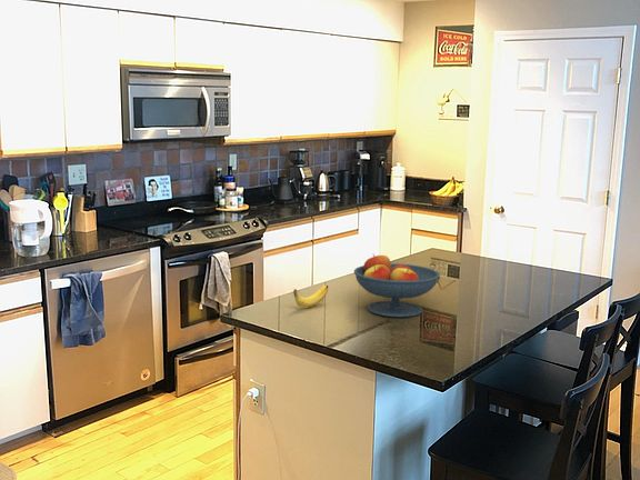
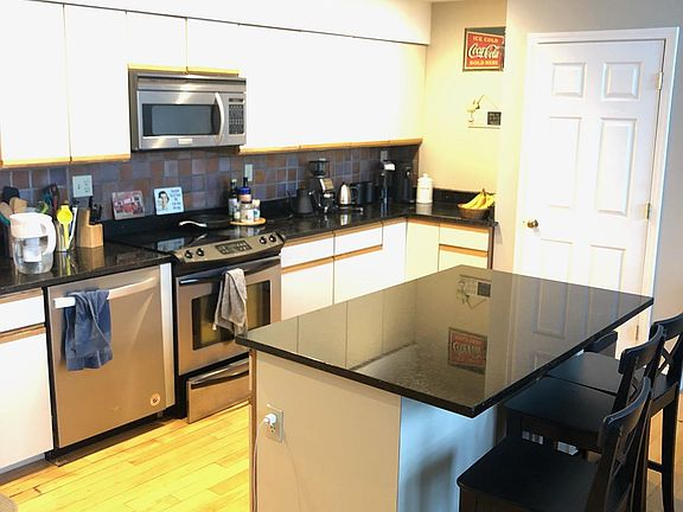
- banana (310, 296)
- fruit bowl (396, 283)
